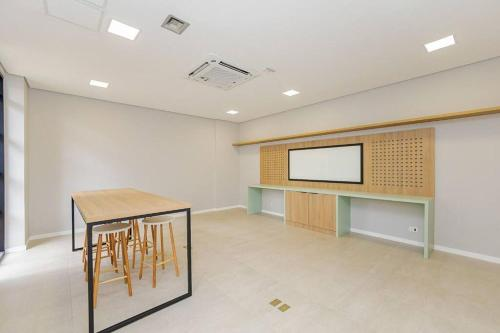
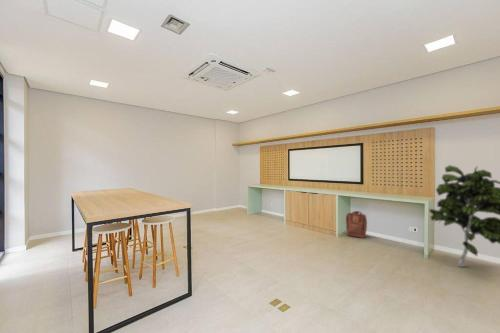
+ backpack (355, 223)
+ indoor plant (469, 216)
